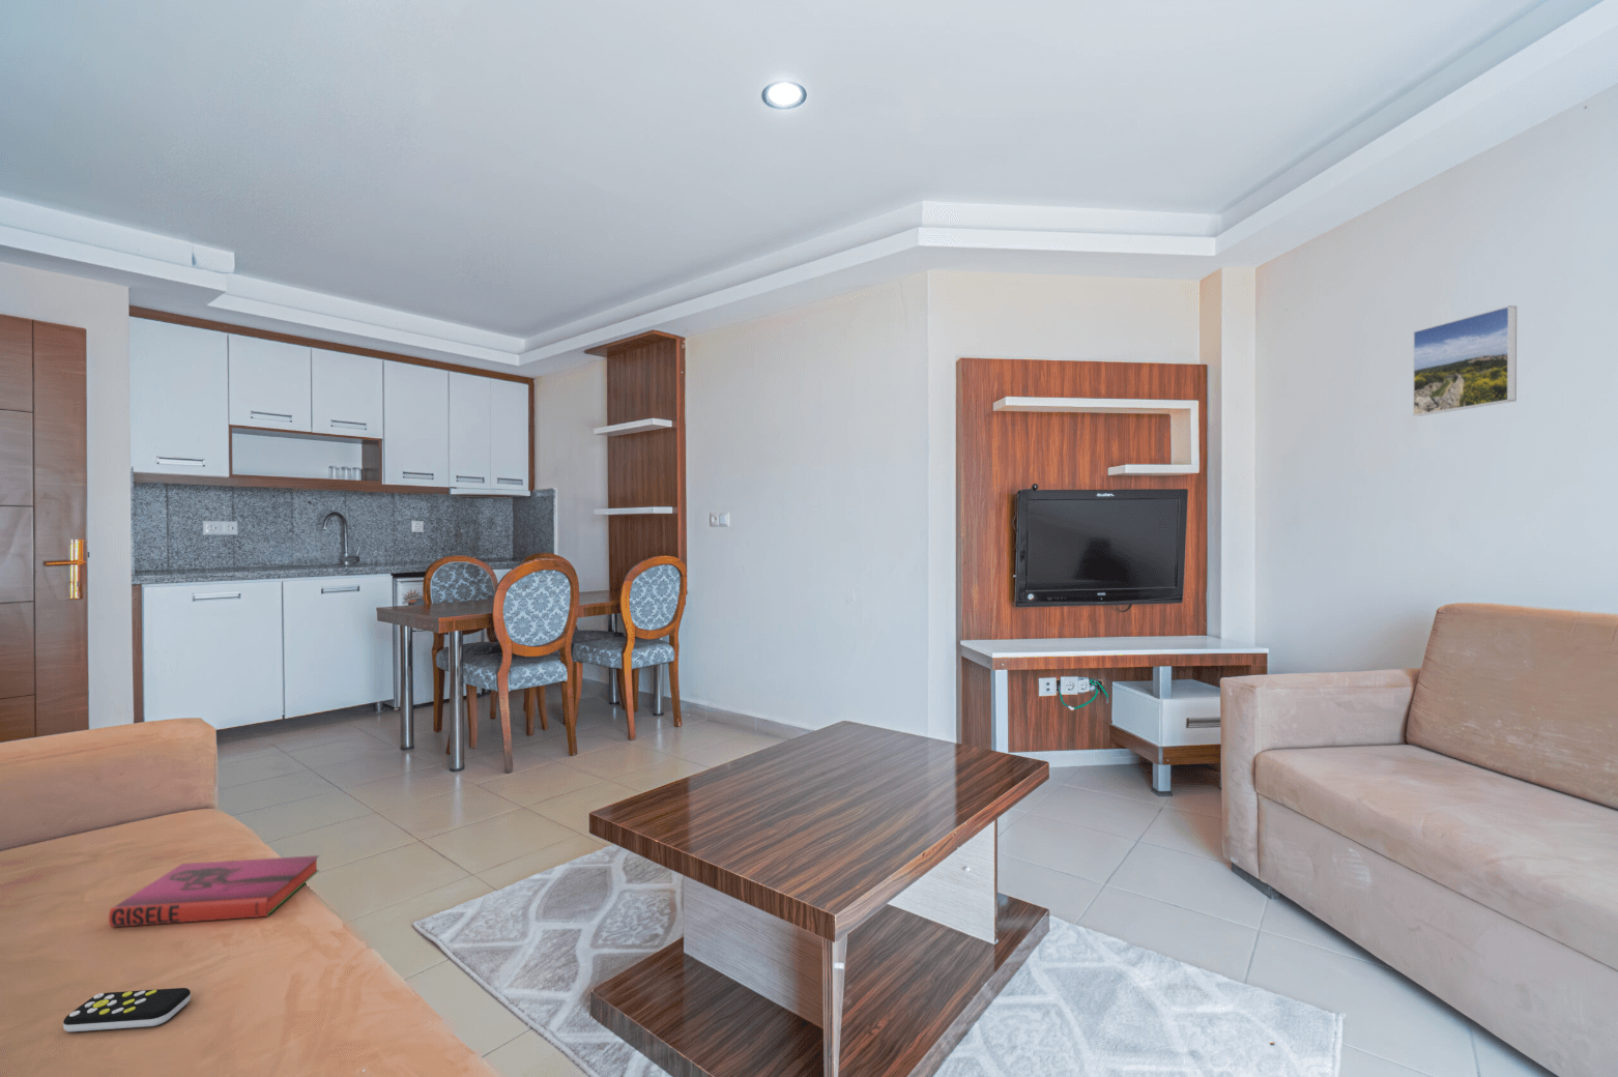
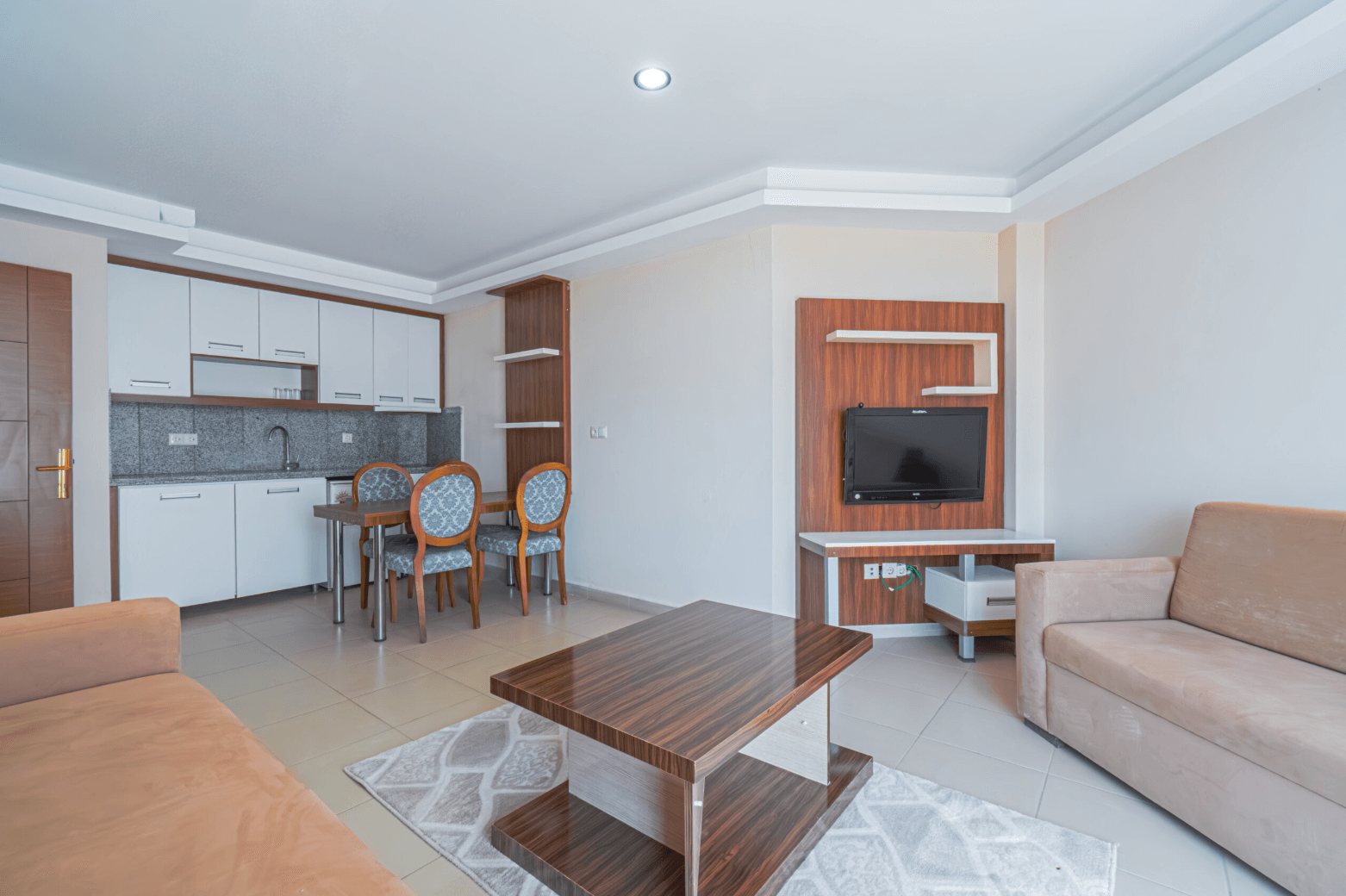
- hardback book (221, 888)
- remote control (129, 1007)
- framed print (1462, 363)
